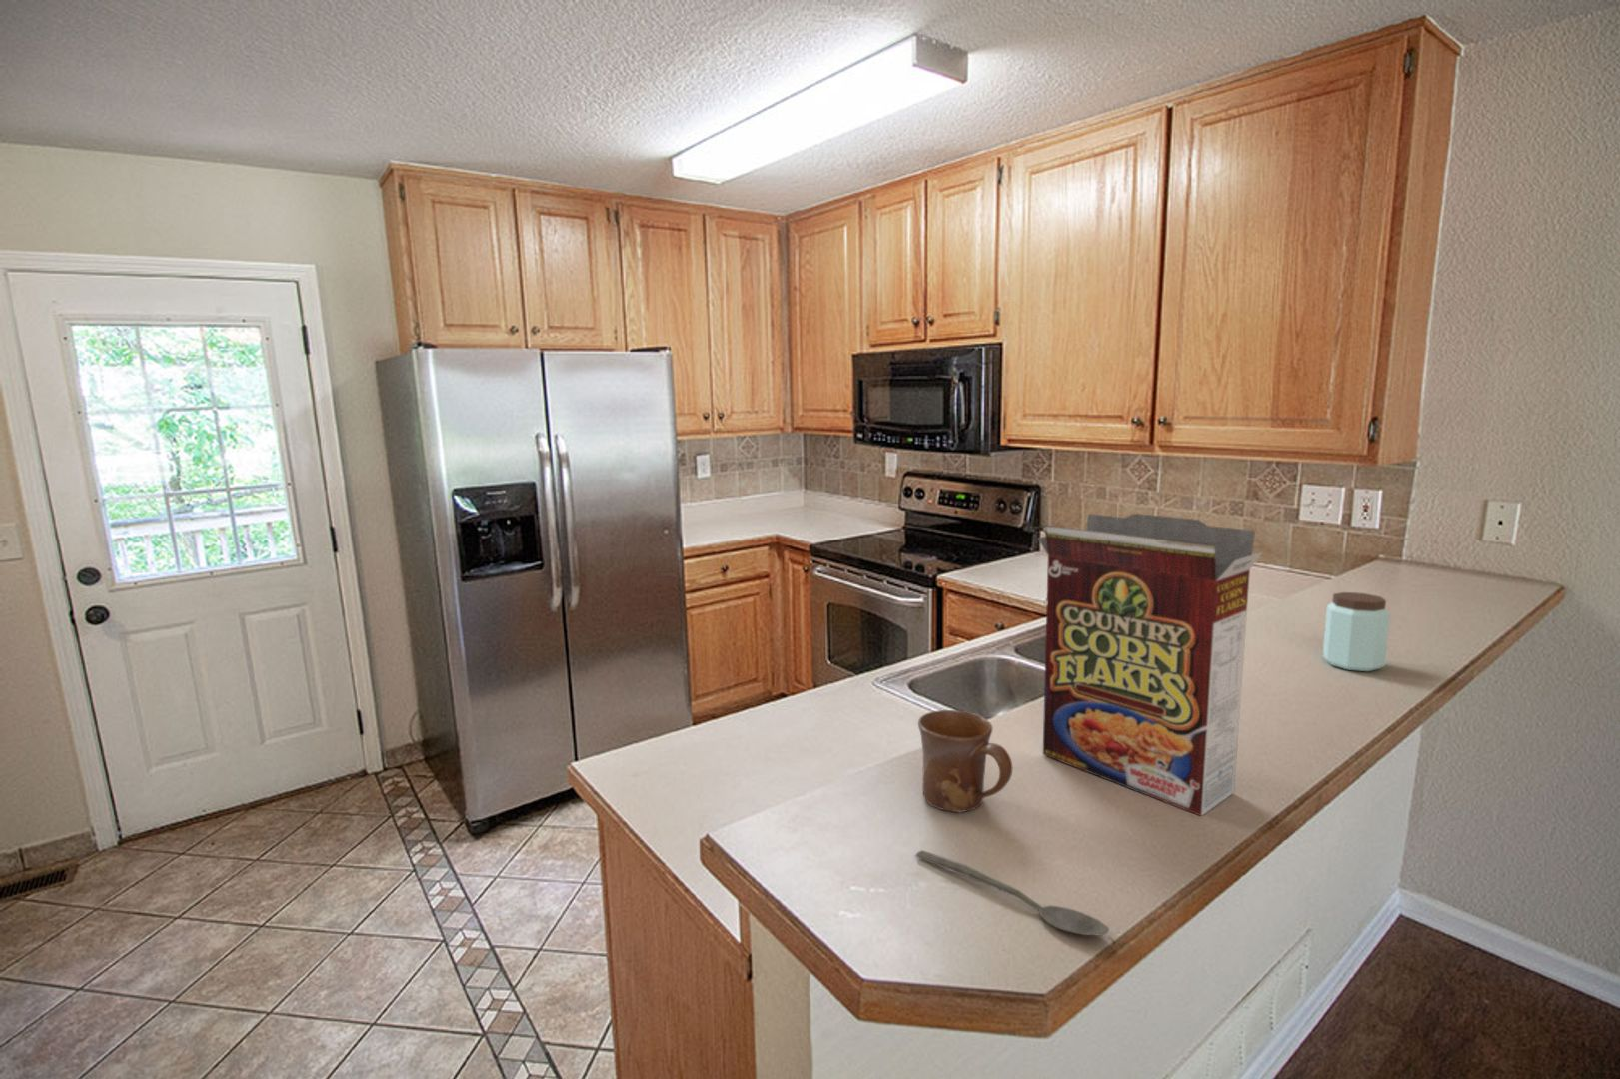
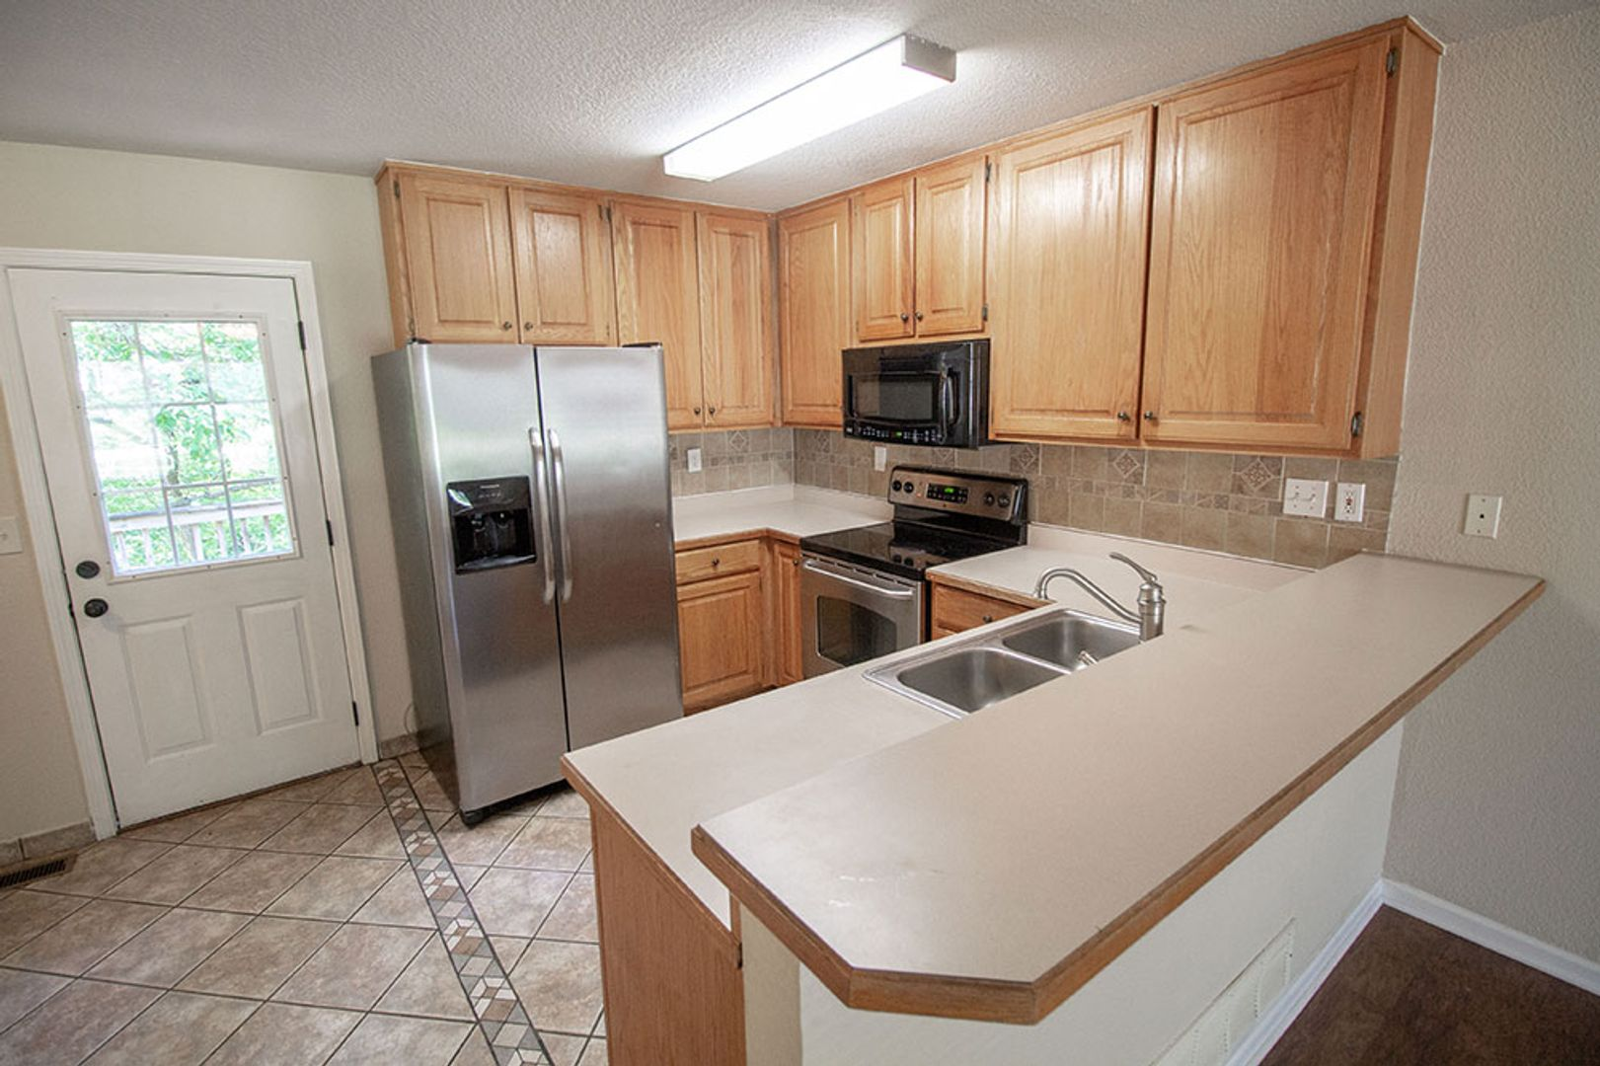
- mug (965, 765)
- cereal box (1136, 649)
- peanut butter (1355, 630)
- spoon (1003, 889)
